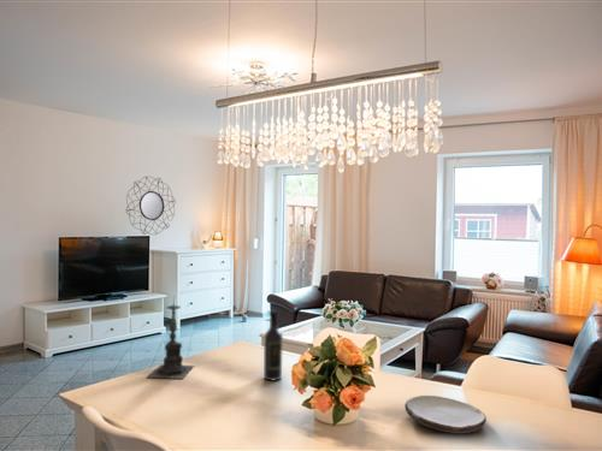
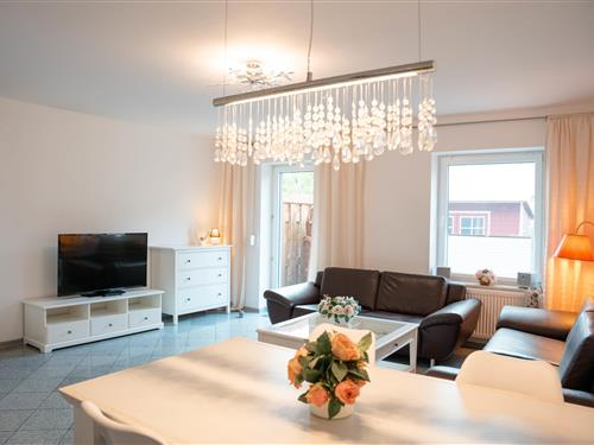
- plate (444, 414)
- home mirror (152, 206)
- wine bottle (272, 344)
- candle holder (172, 333)
